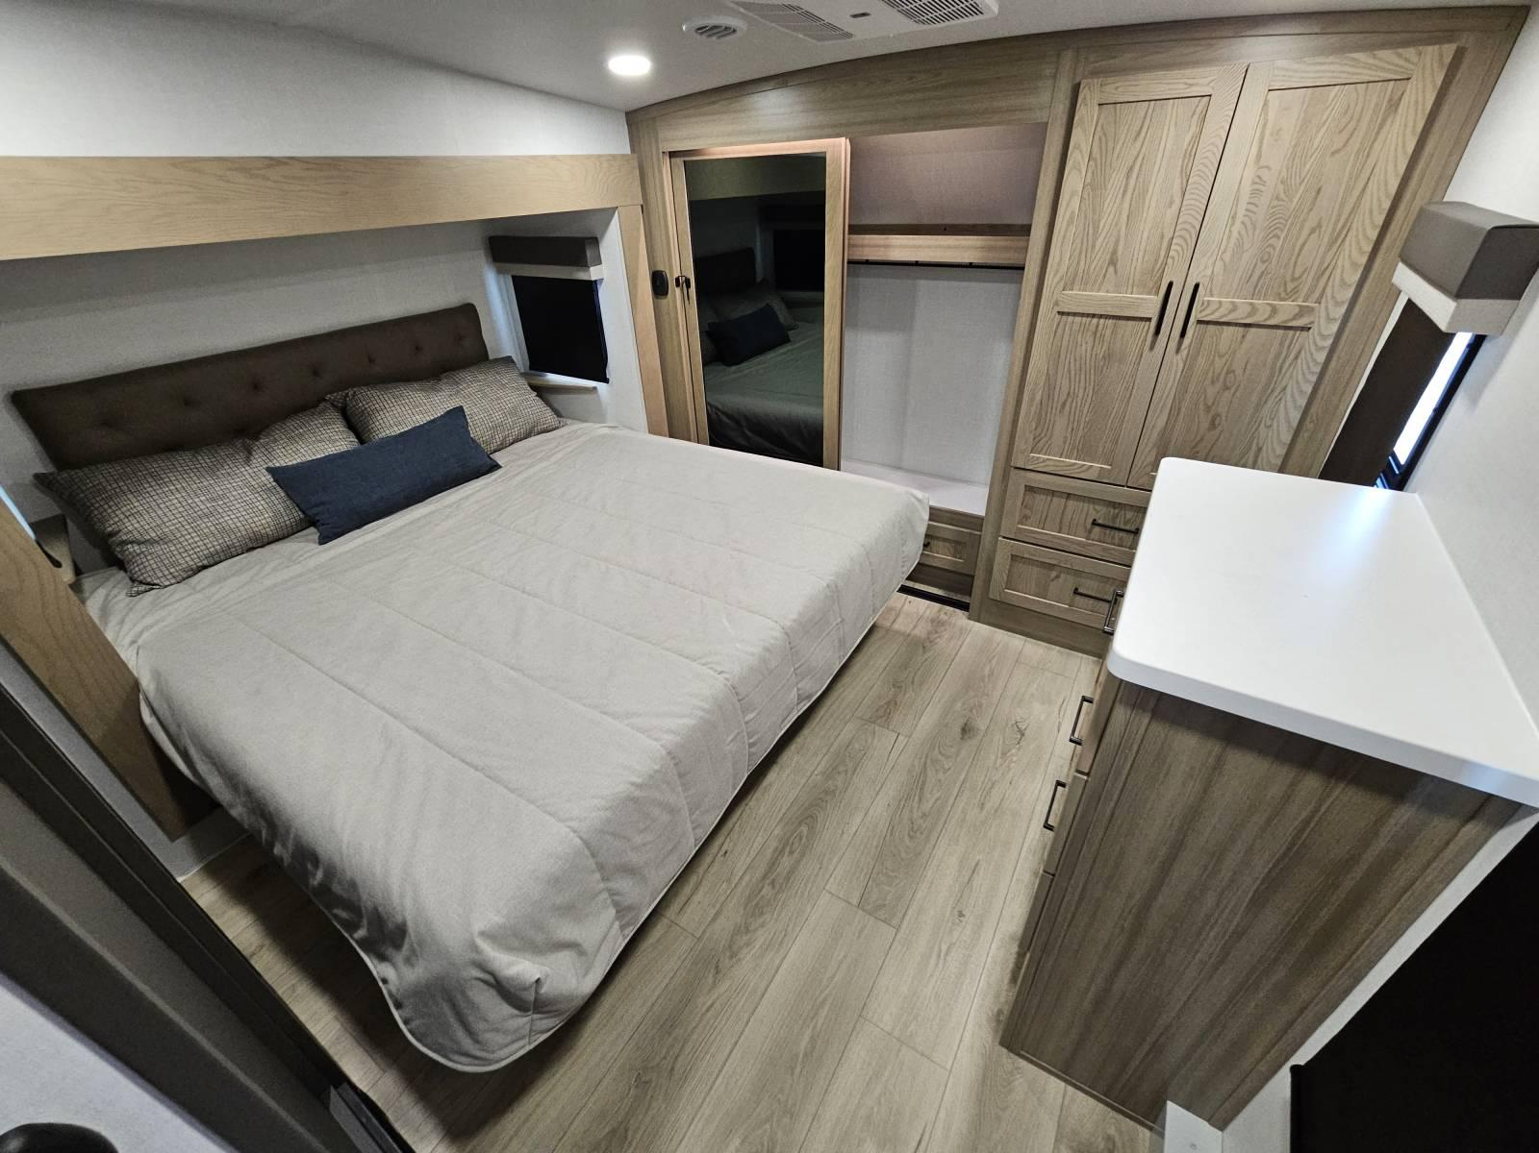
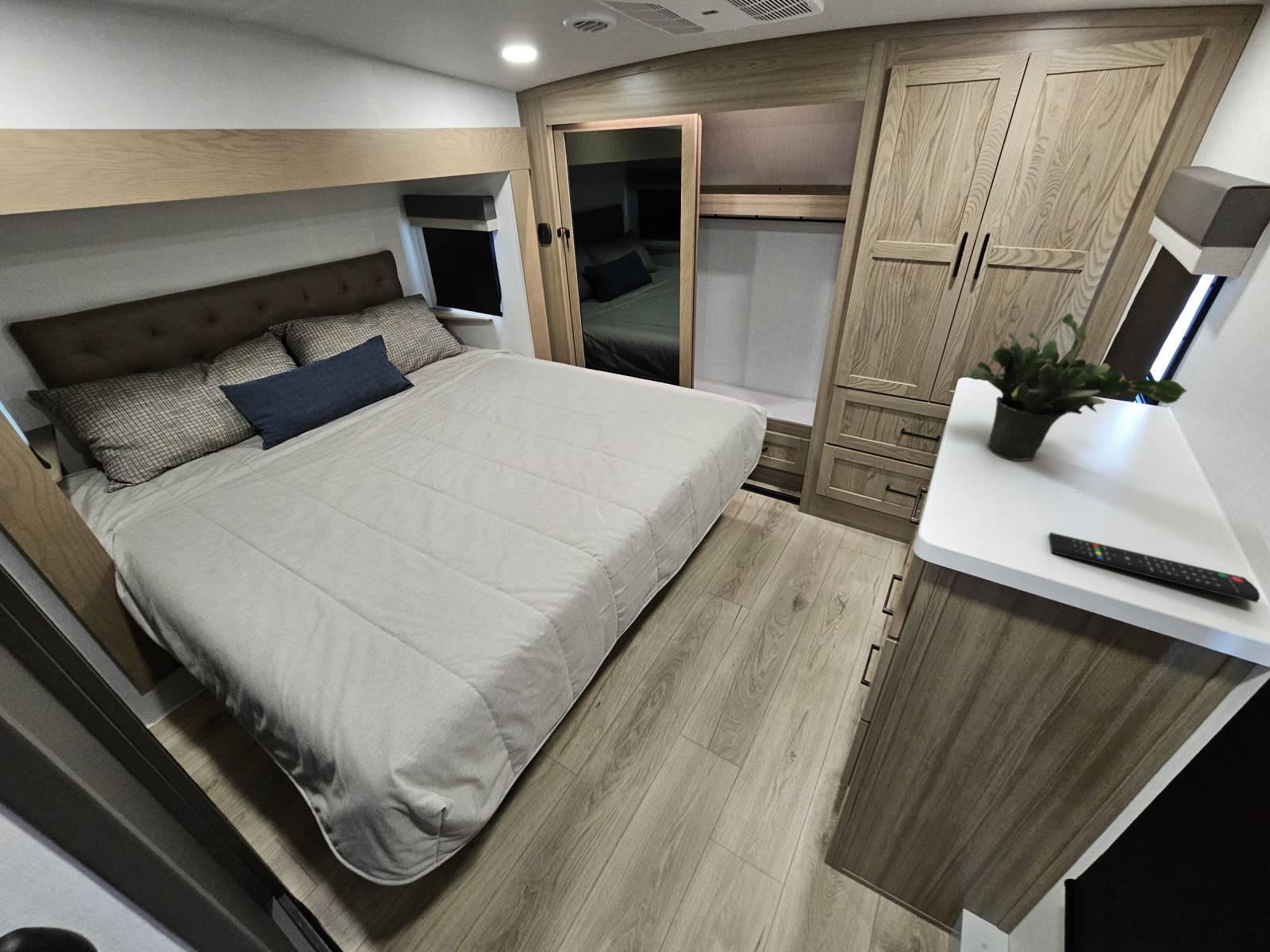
+ remote control (1146, 566)
+ potted plant (1063, 393)
